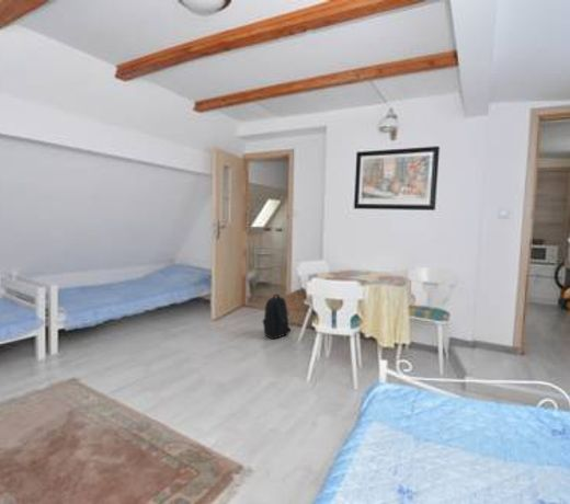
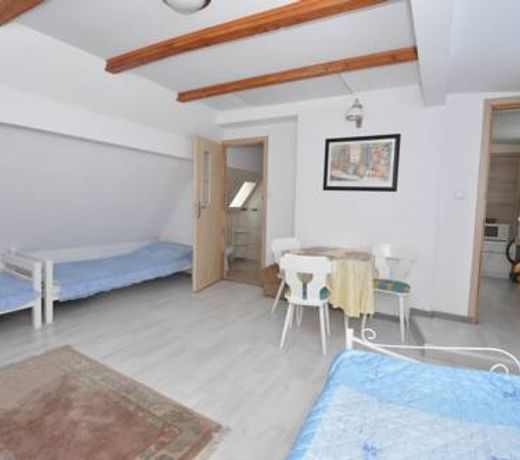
- backpack (275, 314)
